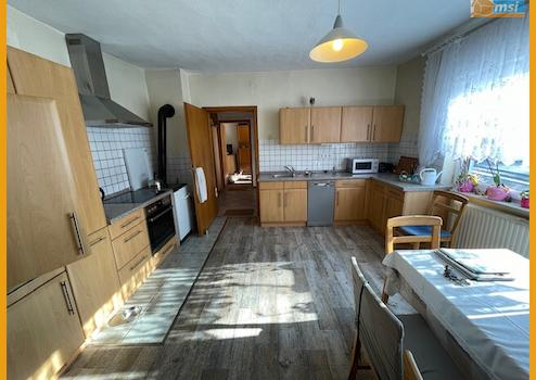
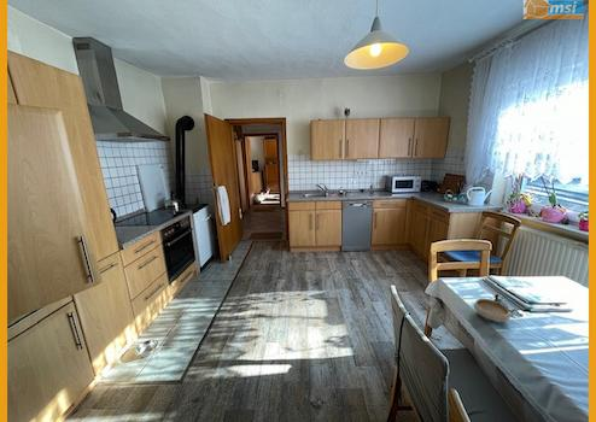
+ bowl (491, 310)
